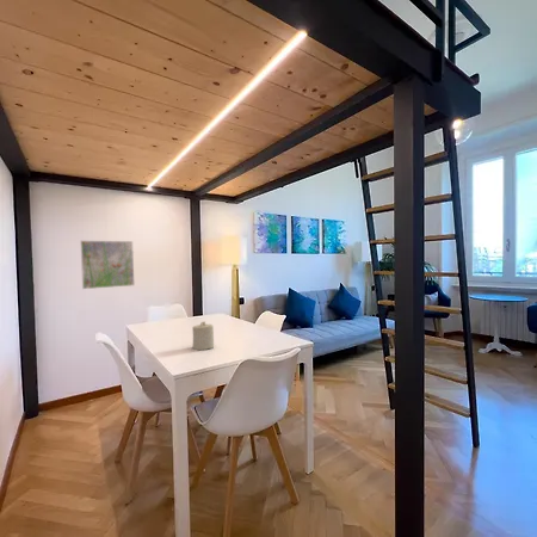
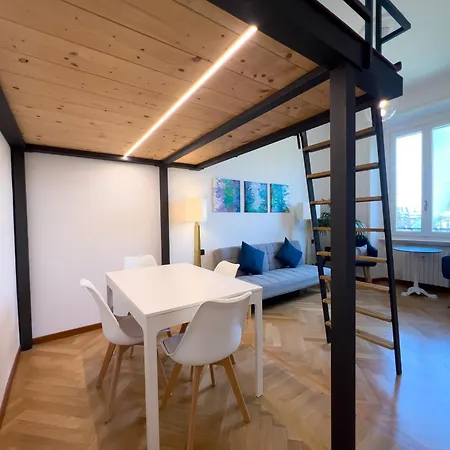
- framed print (109, 264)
- candle (203, 334)
